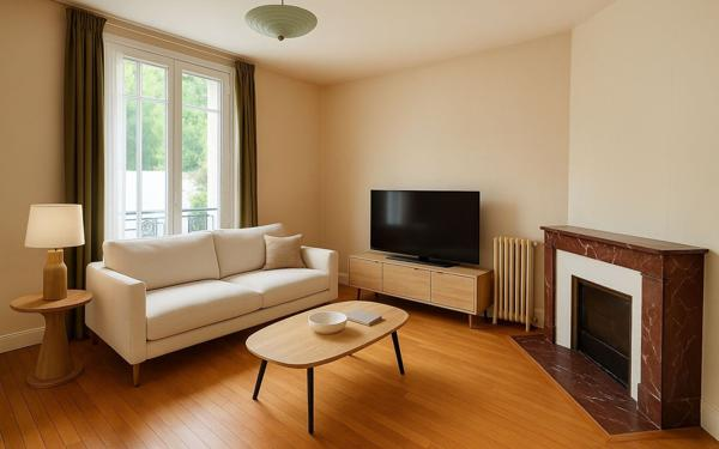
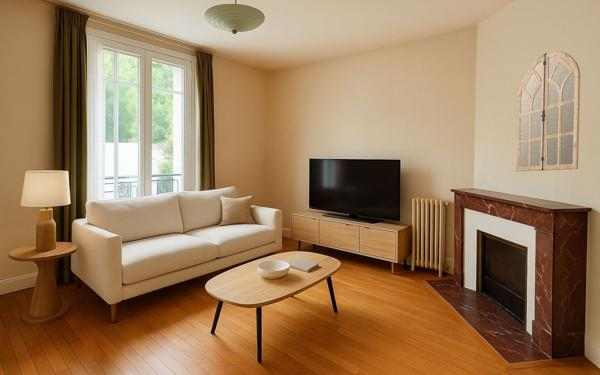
+ home mirror (543, 112)
